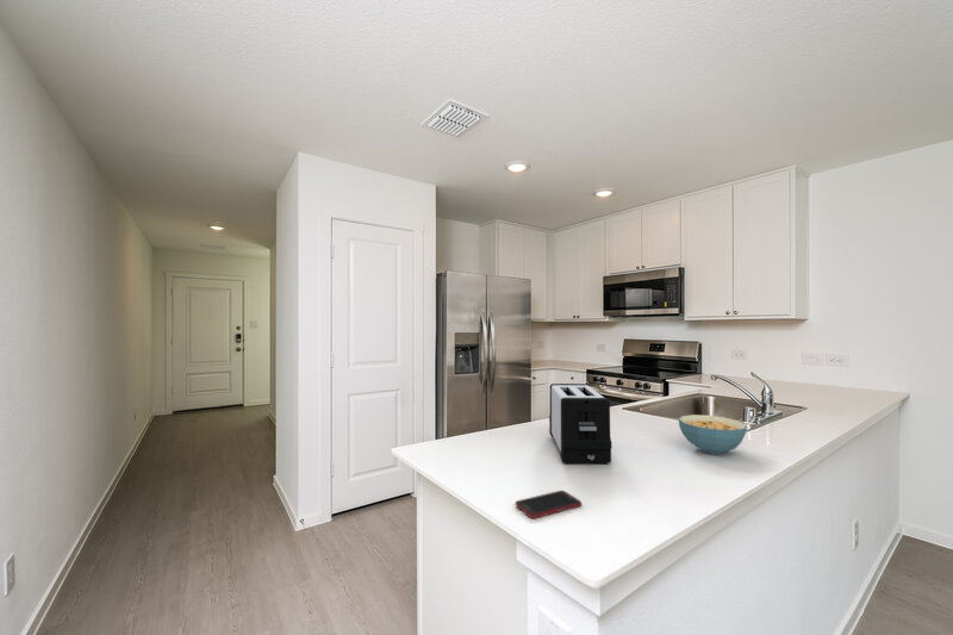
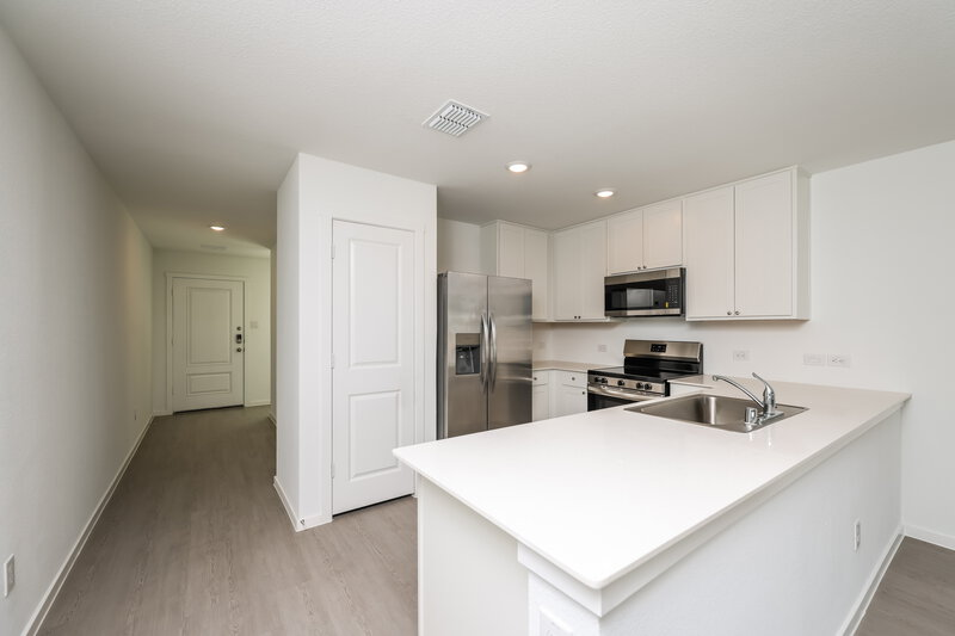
- toaster (577, 419)
- cell phone (548, 503)
- cereal bowl (711, 436)
